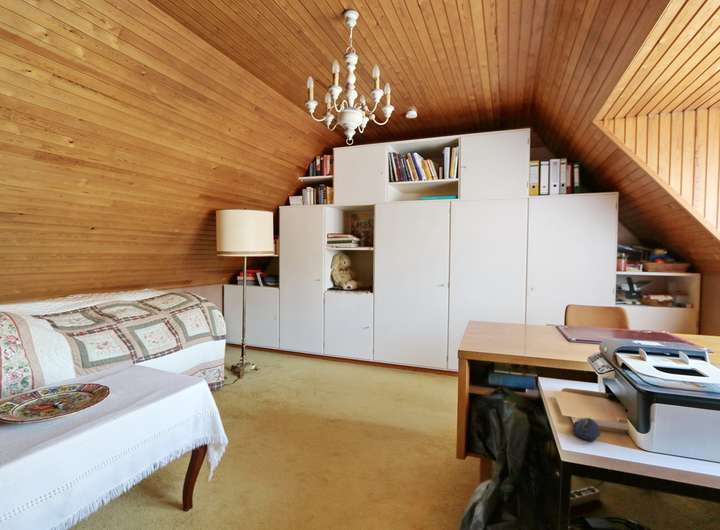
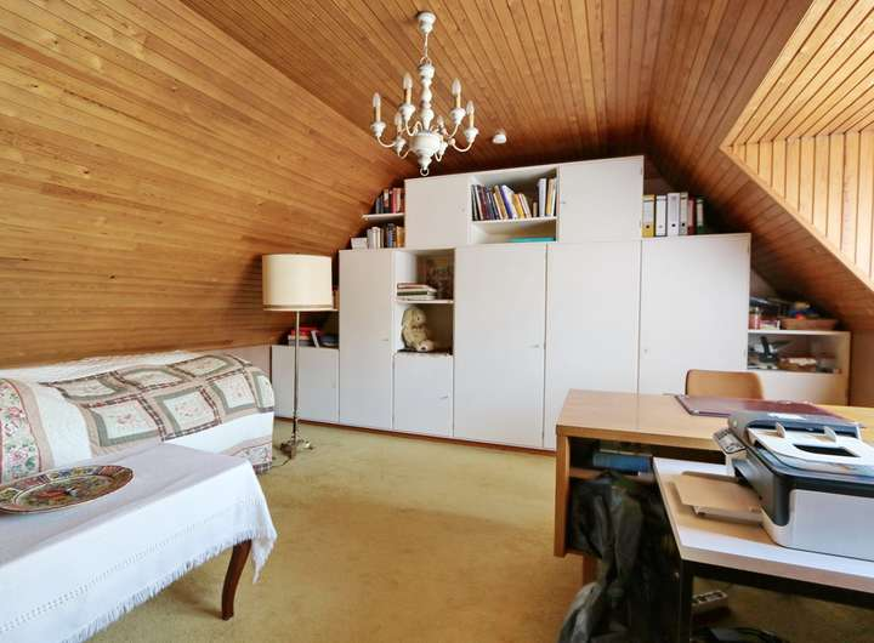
- computer mouse (586, 426)
